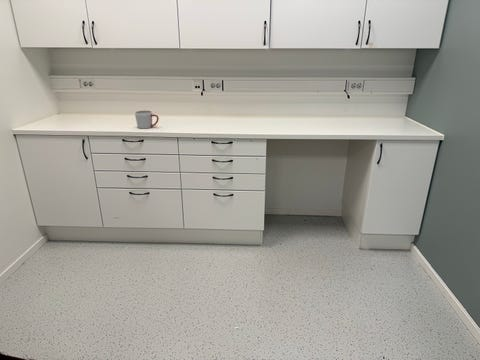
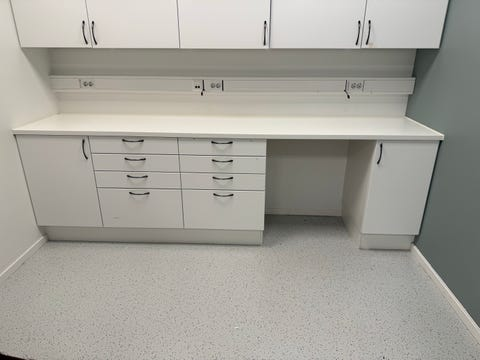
- mug (147, 119)
